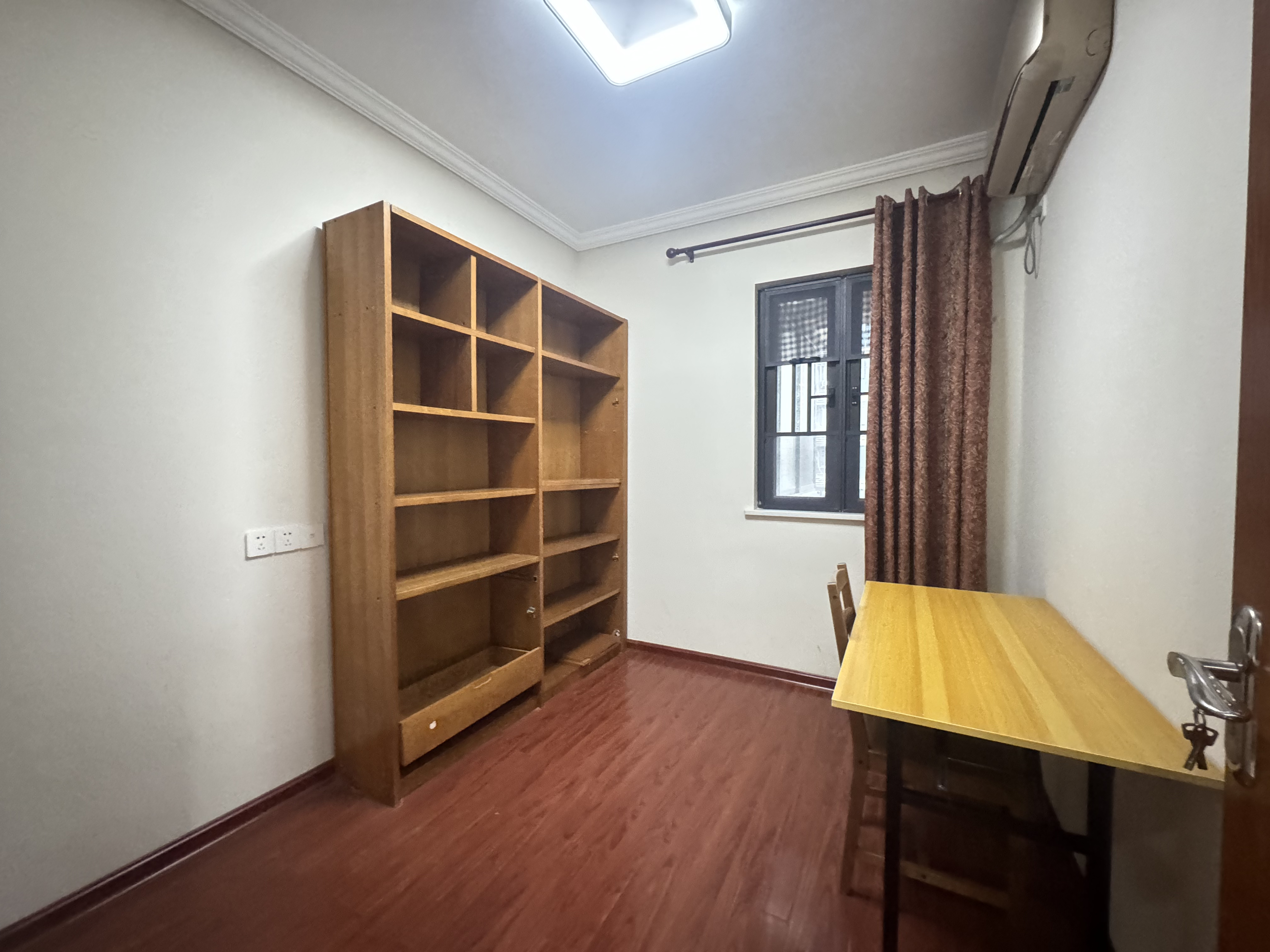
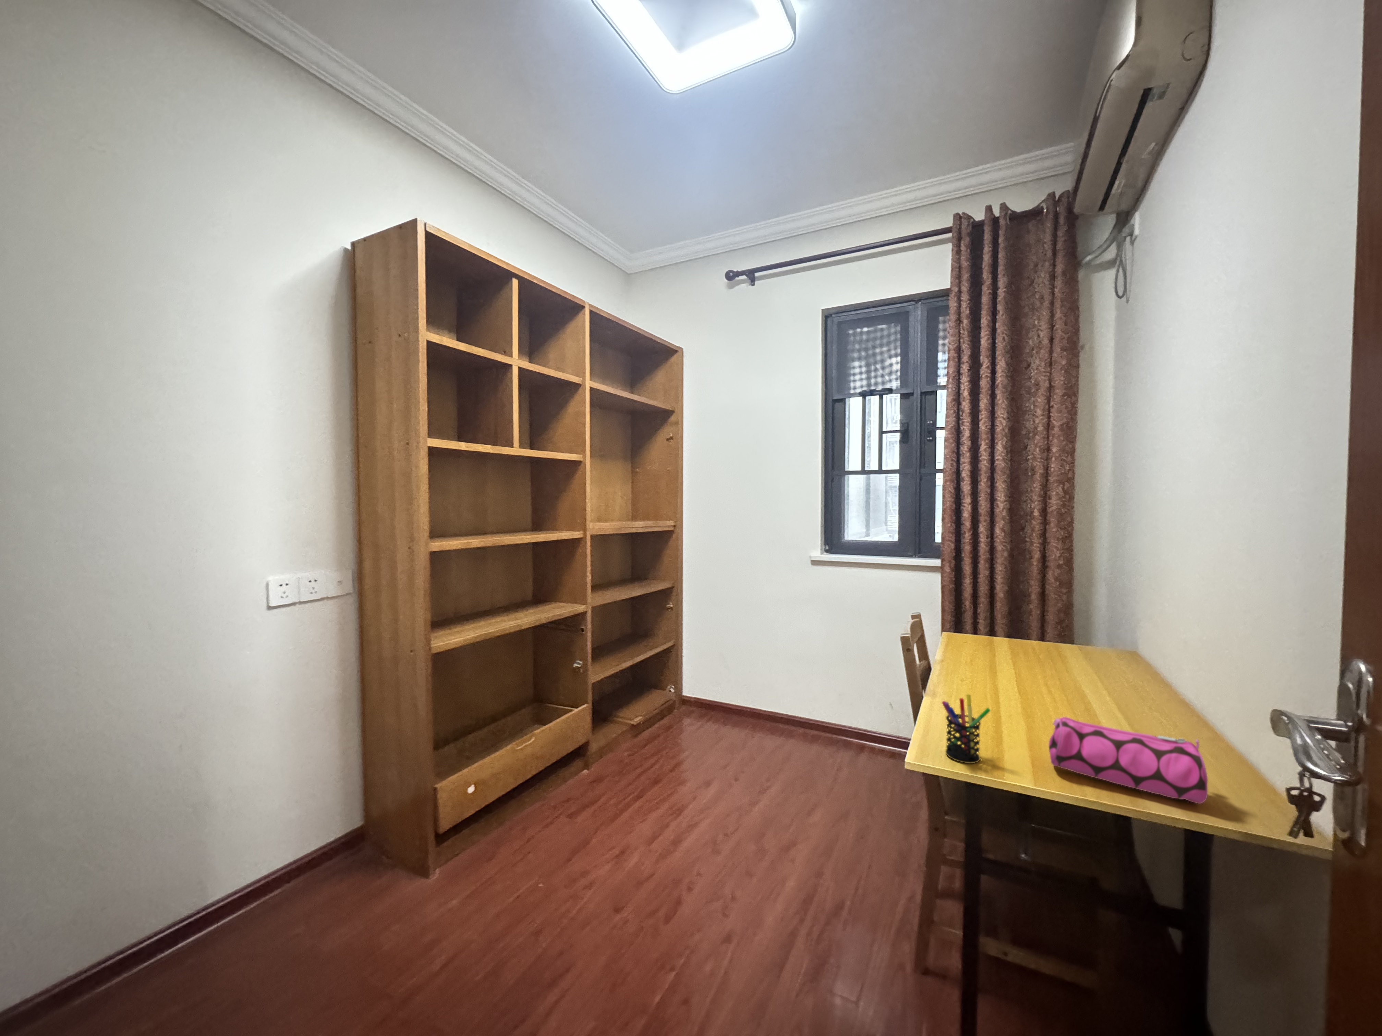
+ pen holder (966, 726)
+ pencil case (1122, 754)
